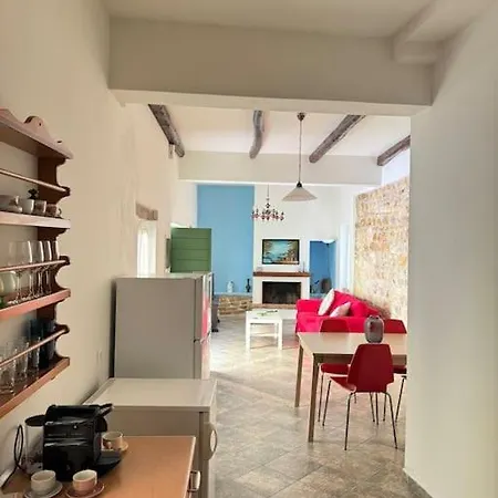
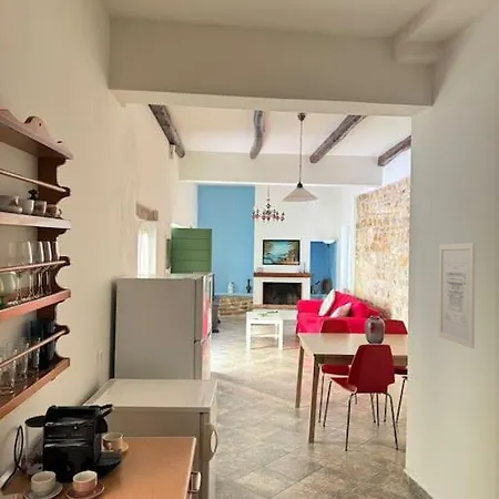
+ wall art (455, 293)
